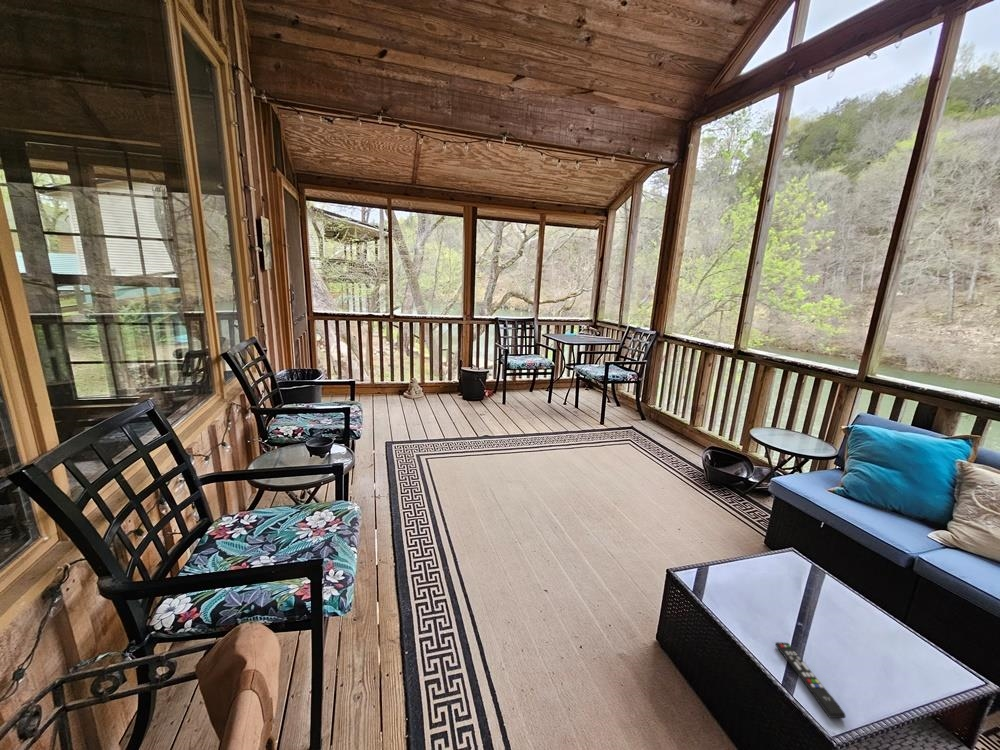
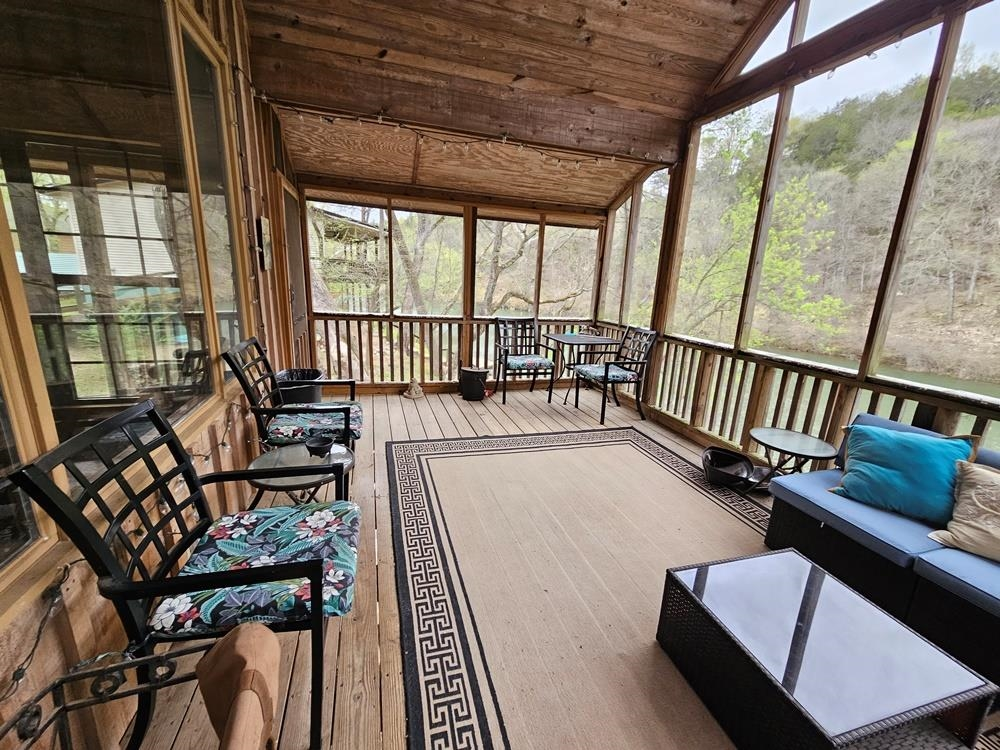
- remote control (807, 676)
